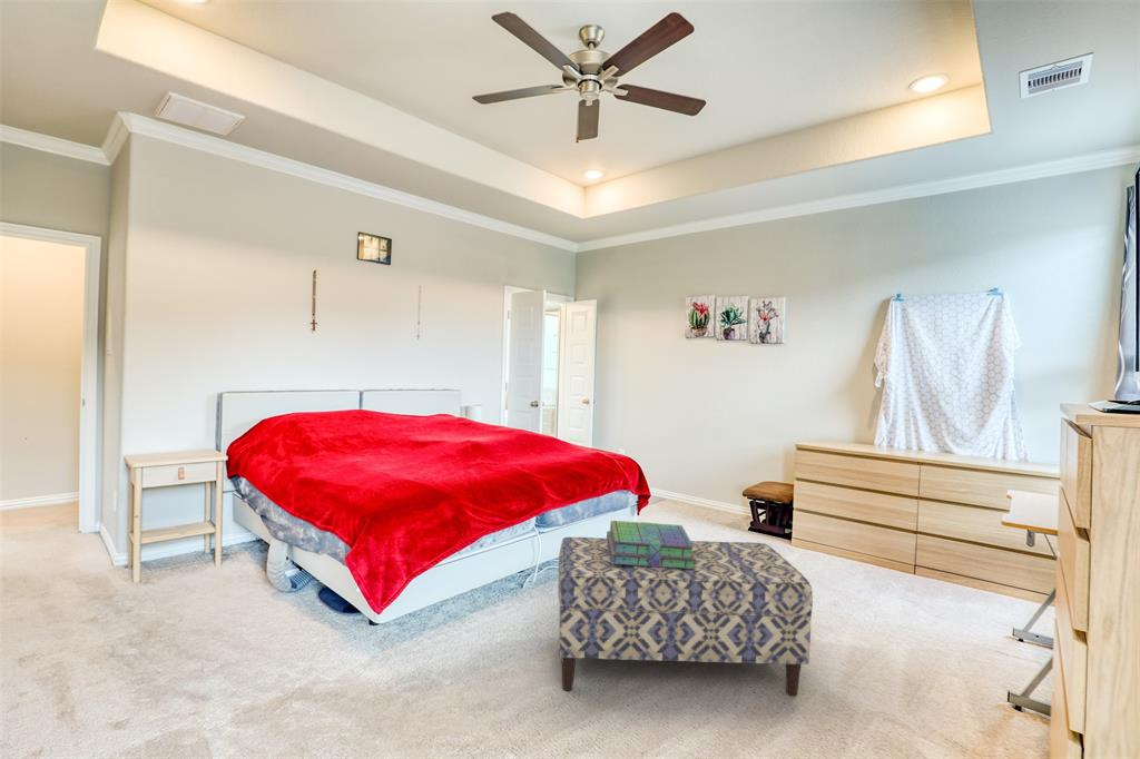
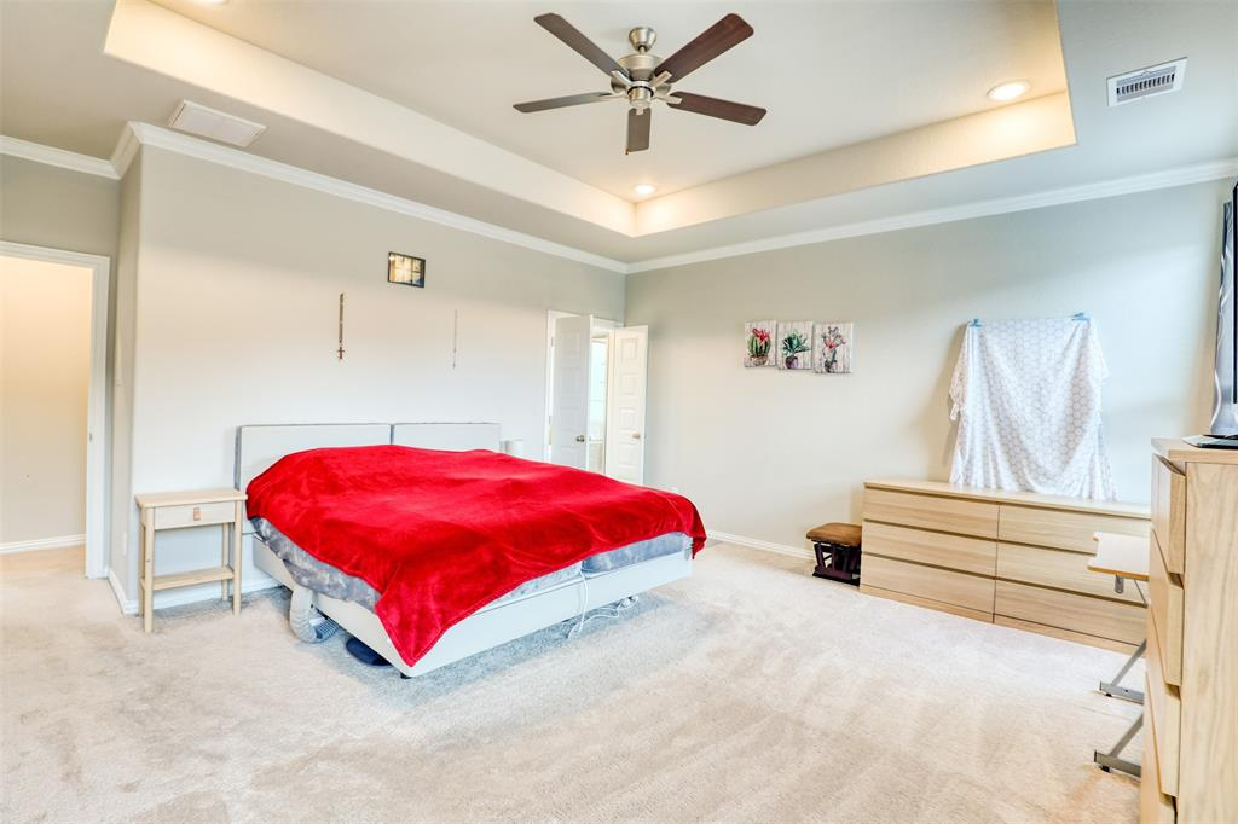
- stack of books (648, 544)
- bench (672, 611)
